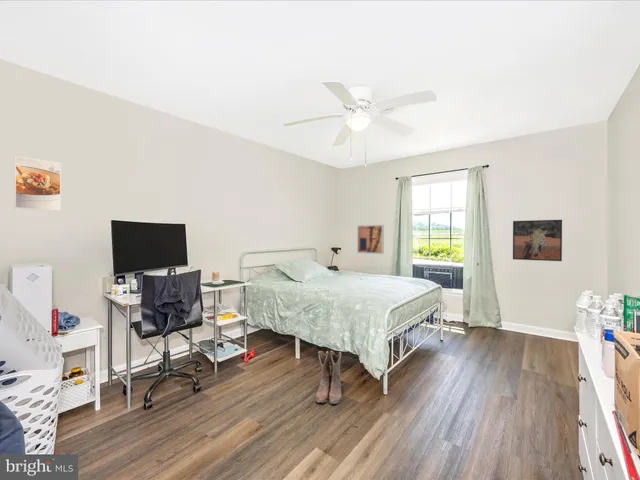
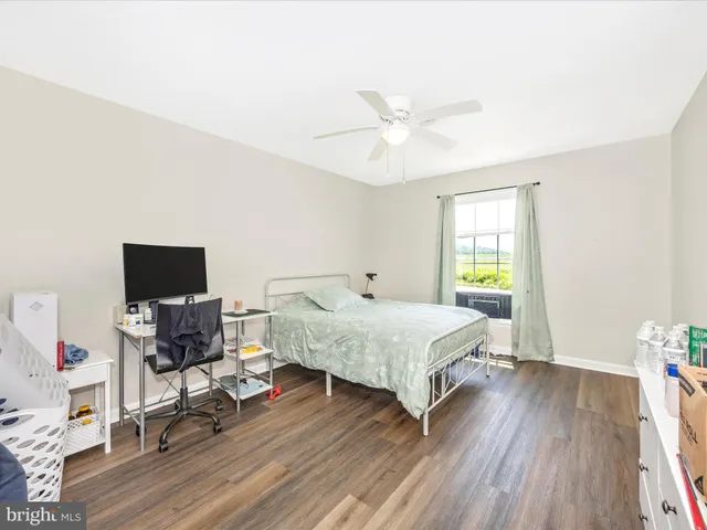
- boots (329, 374)
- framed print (536, 240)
- wall art (370, 239)
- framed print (38, 184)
